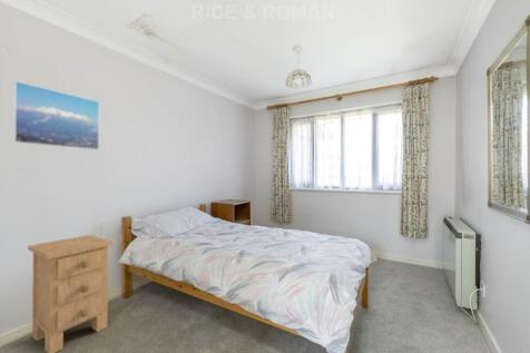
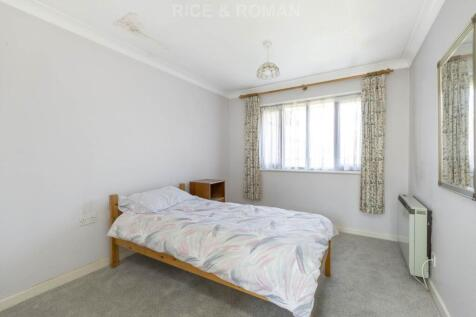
- nightstand (72, 287)
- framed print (61, 119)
